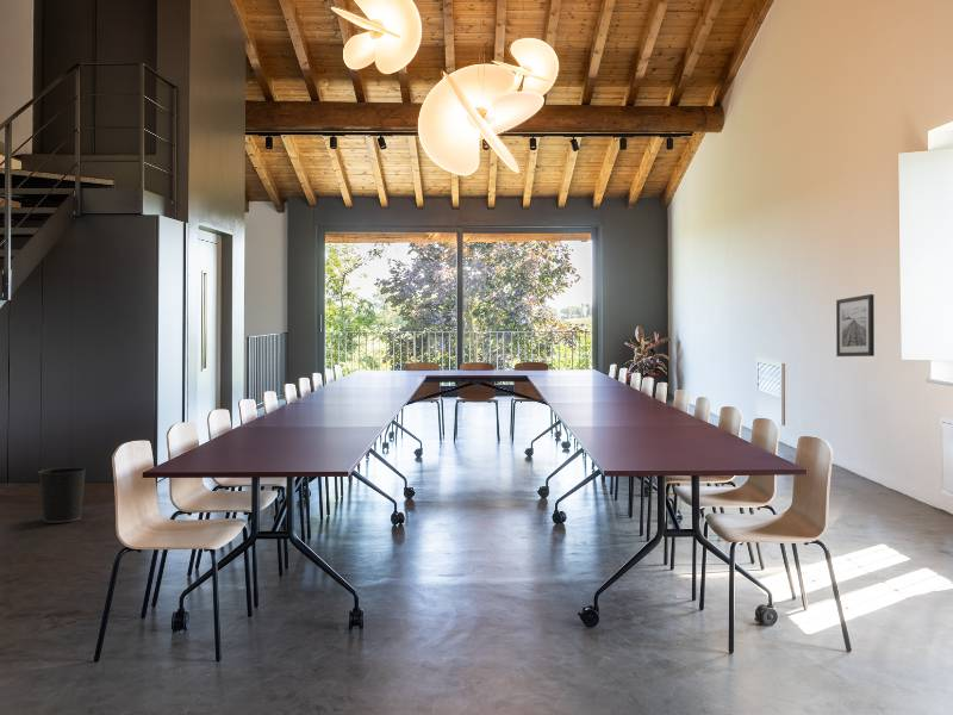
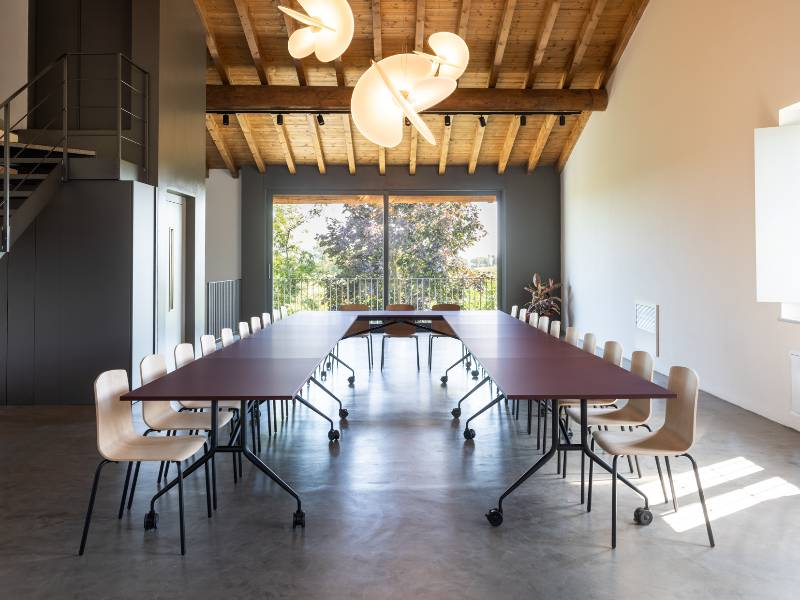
- wall art (854, 327)
- wastebasket (62, 495)
